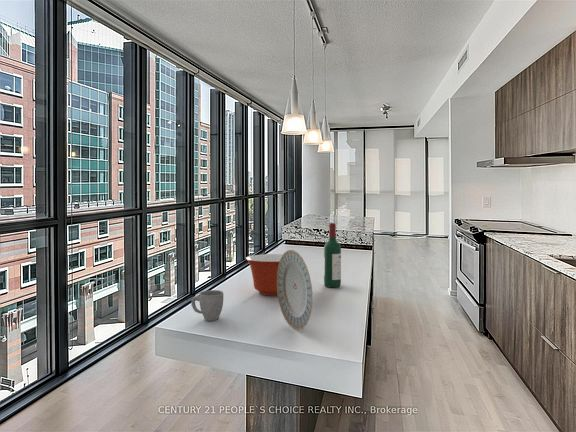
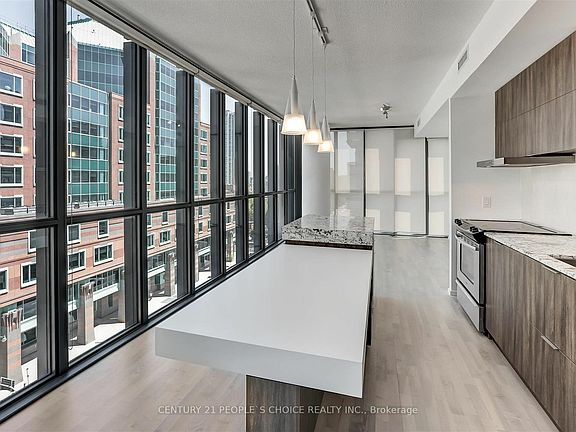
- mug (207, 305)
- chinaware (294, 289)
- wine bottle (332, 254)
- mixing bowl (273, 274)
